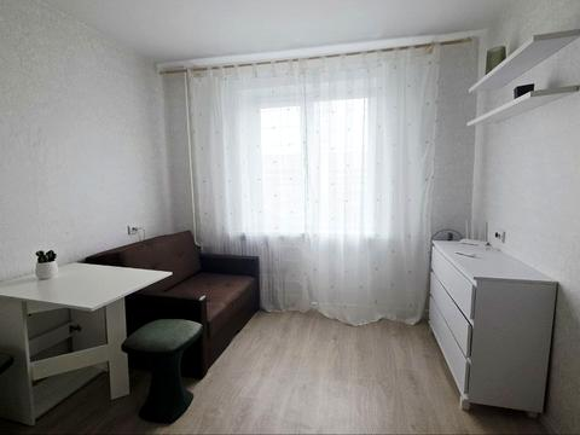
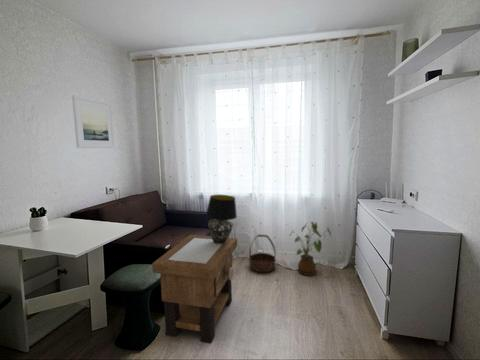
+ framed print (95, 124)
+ table lamp (218, 219)
+ house plant (309, 249)
+ side table (203, 283)
+ basket (262, 253)
